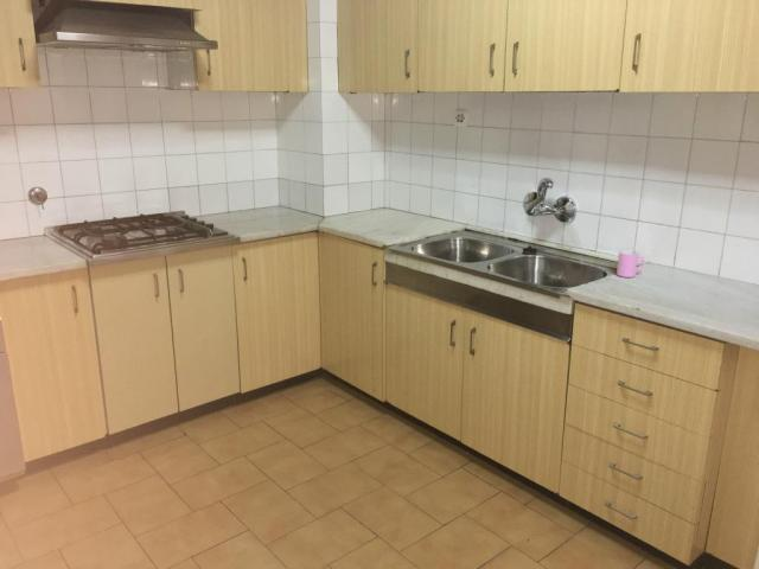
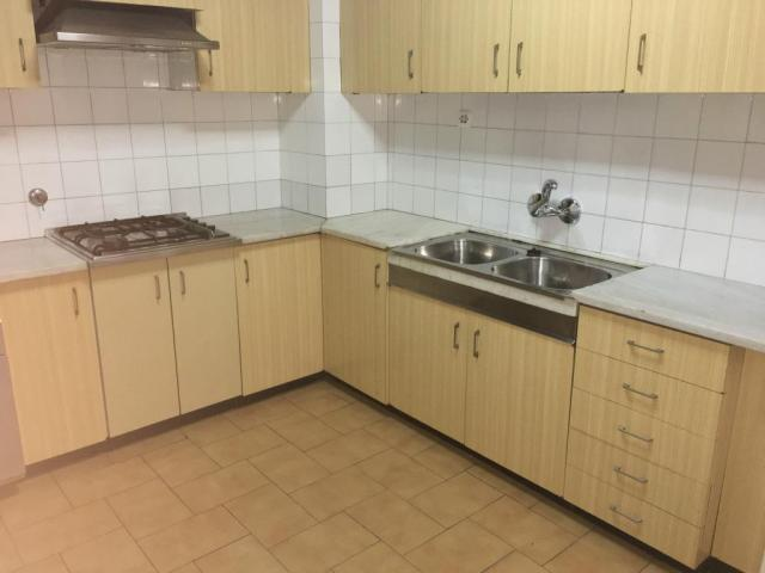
- cup (631, 263)
